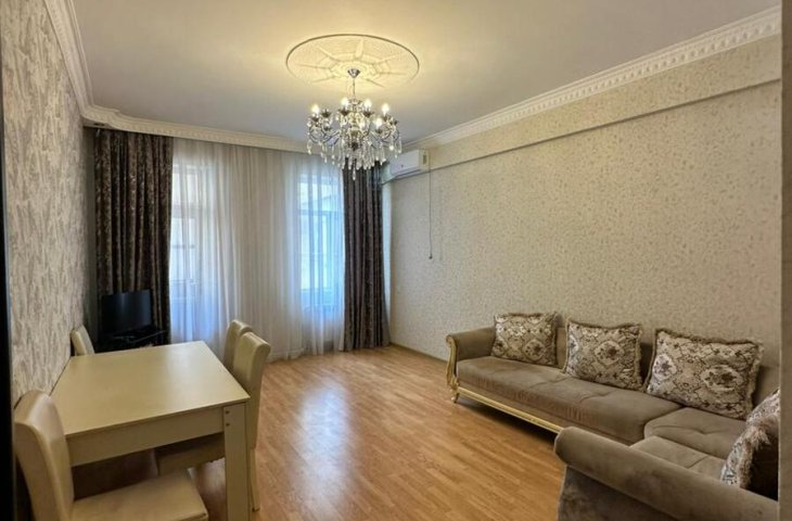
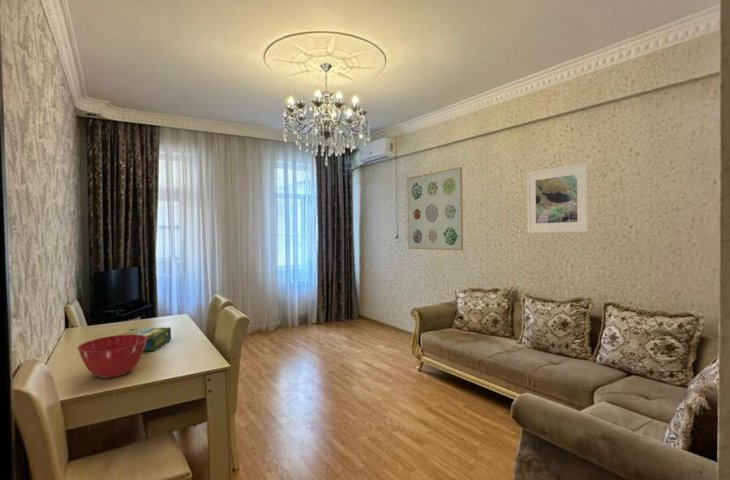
+ mixing bowl (114, 357)
+ board game (143, 335)
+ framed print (555, 200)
+ wall art (432, 211)
